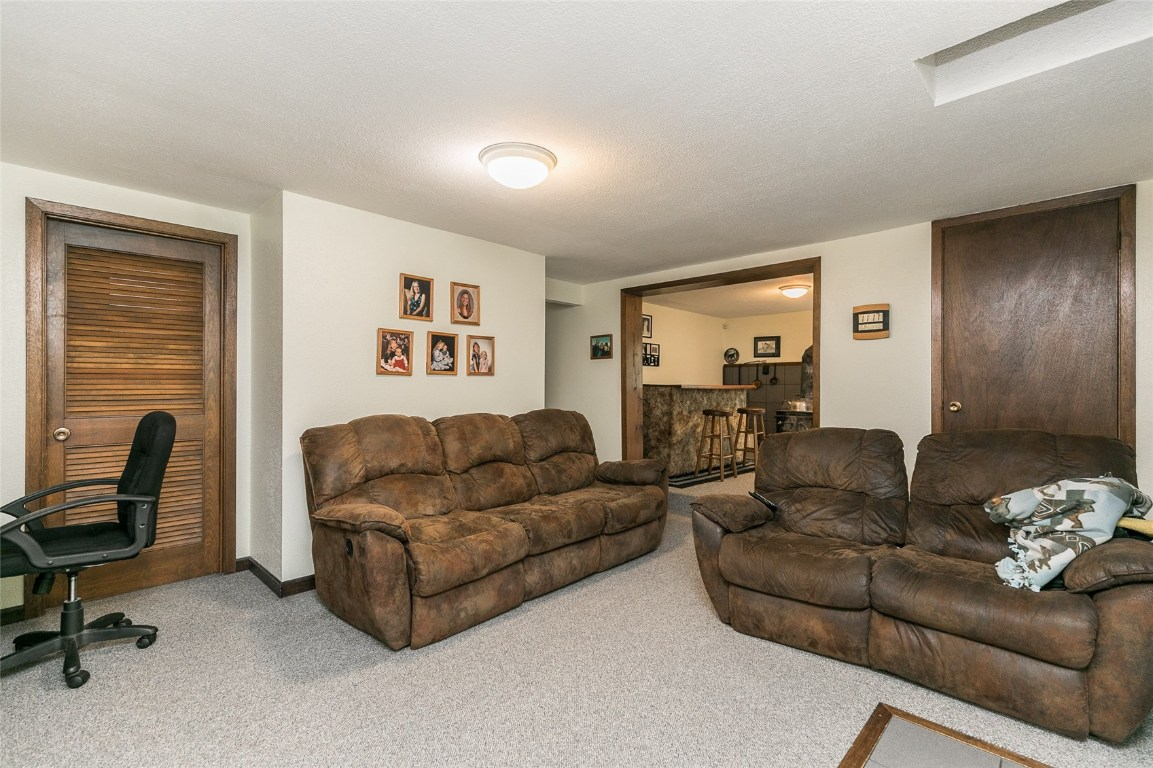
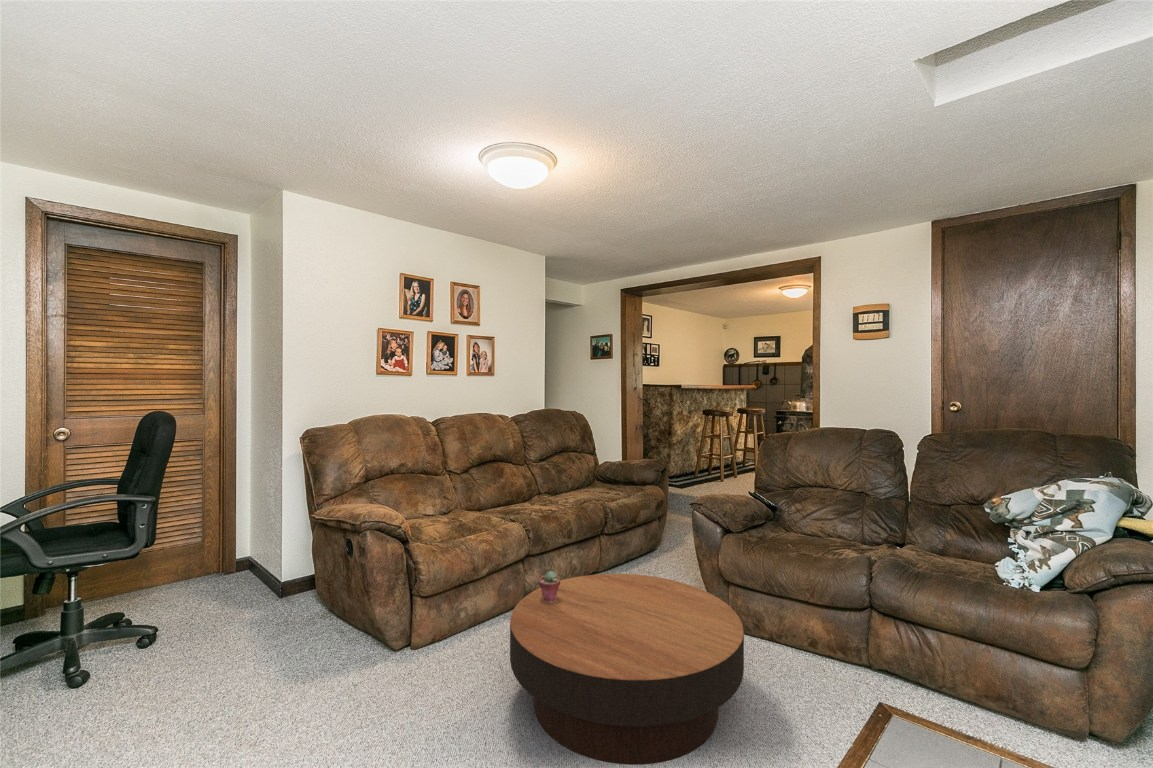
+ coffee table (624, 657)
+ potted succulent (549, 584)
